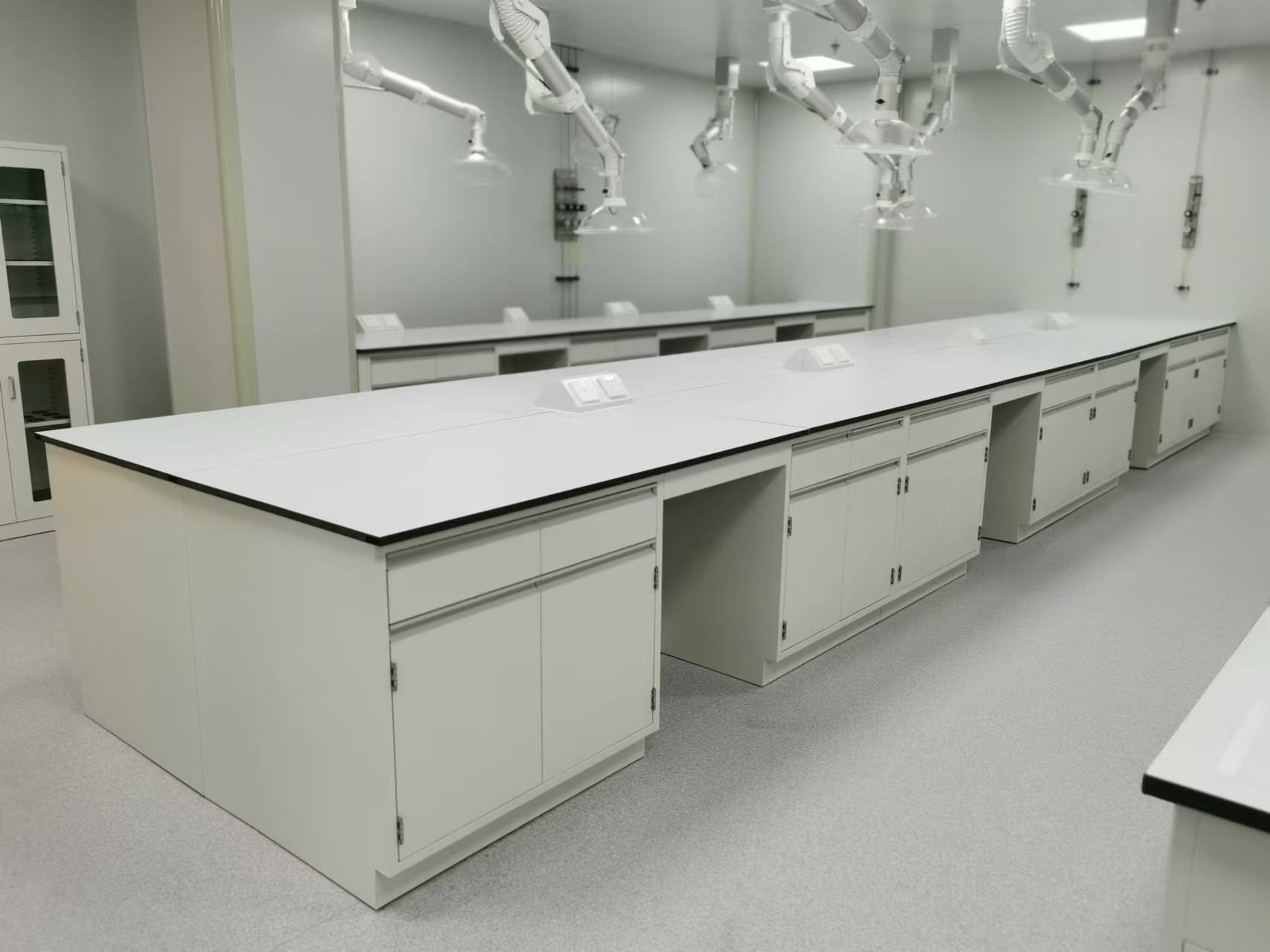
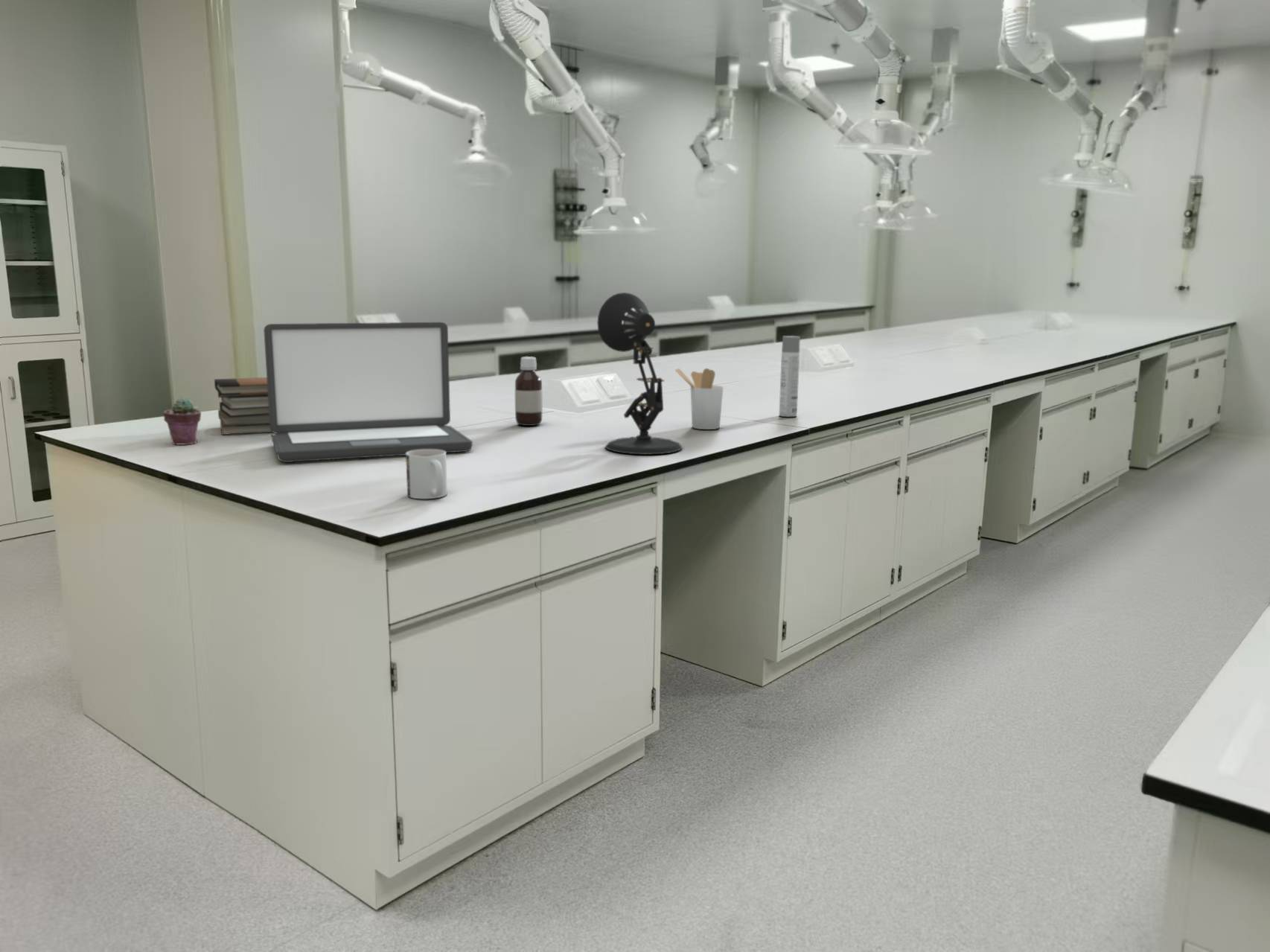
+ potted succulent (182, 420)
+ mug (430, 475)
+ spray bottle (789, 376)
+ utensil holder (698, 397)
+ desk lamp (642, 371)
+ book stack (268, 404)
+ bottle (529, 391)
+ laptop (368, 387)
